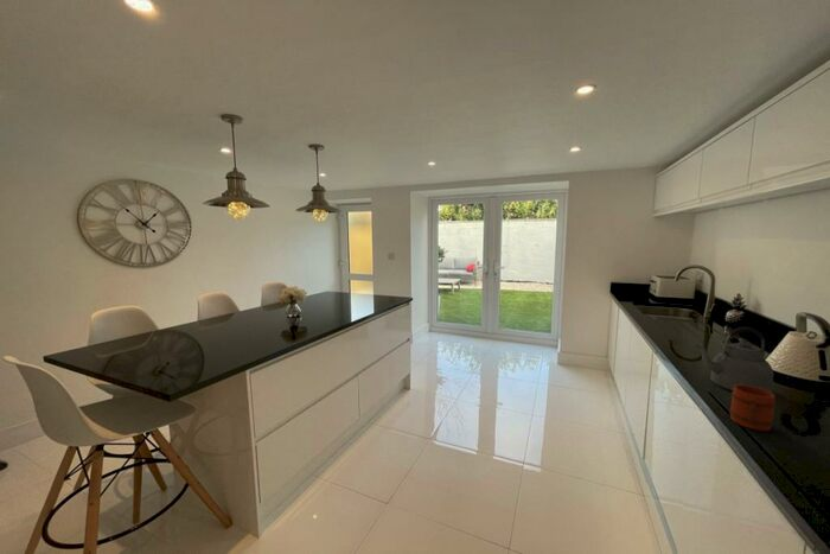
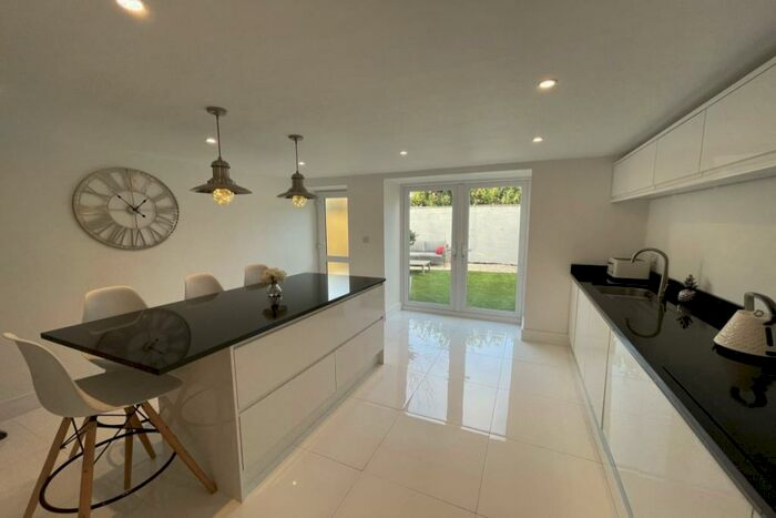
- mug (752, 408)
- kettle (730, 356)
